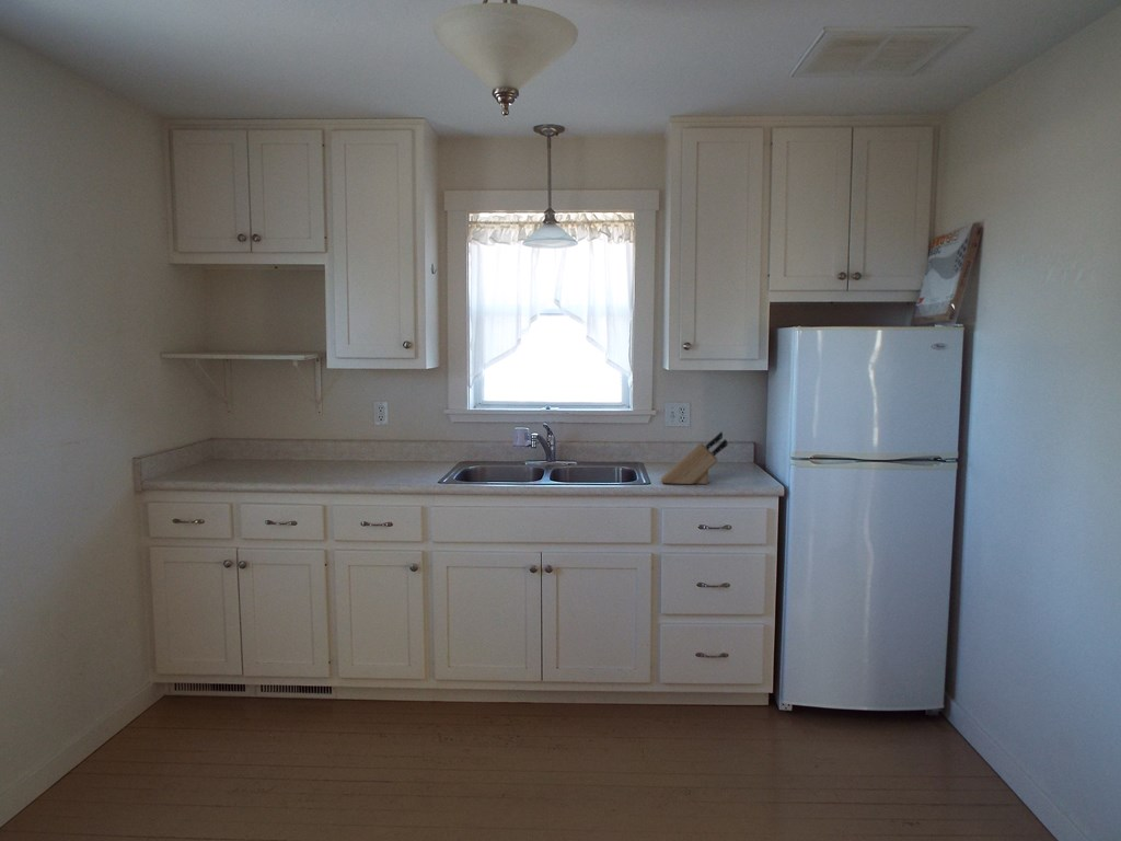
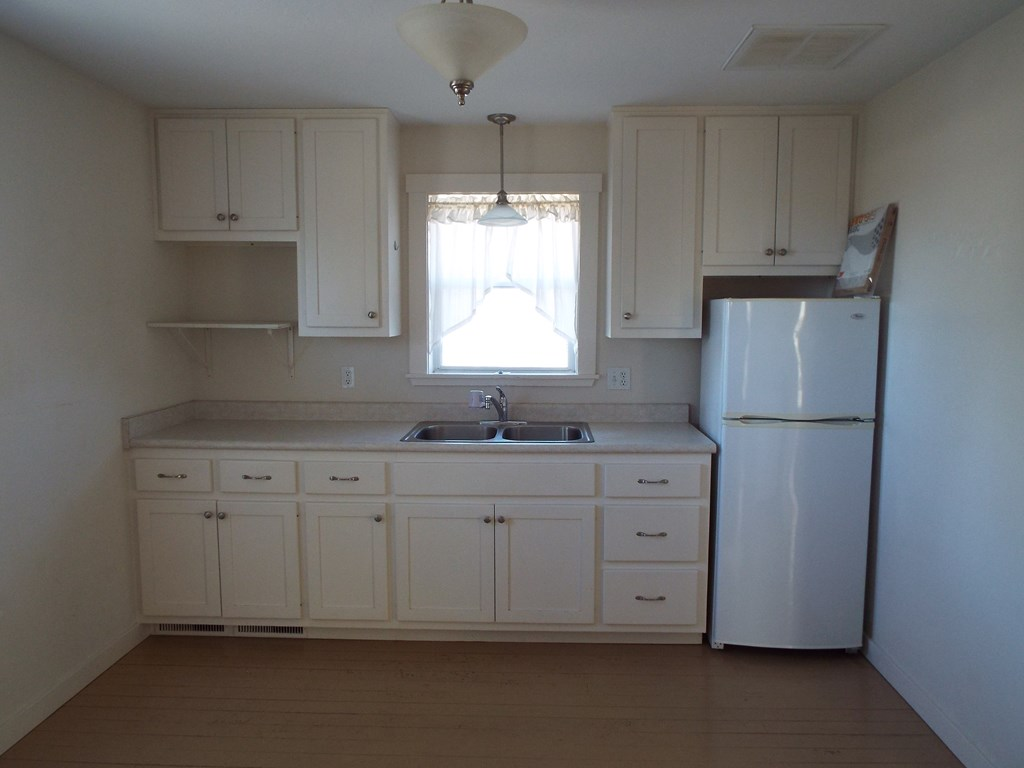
- knife block (694, 457)
